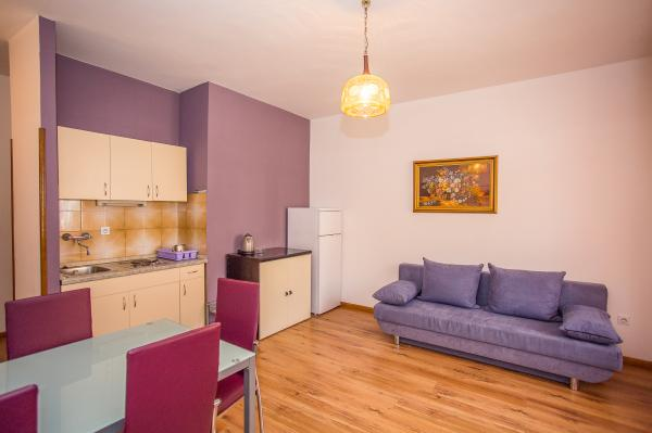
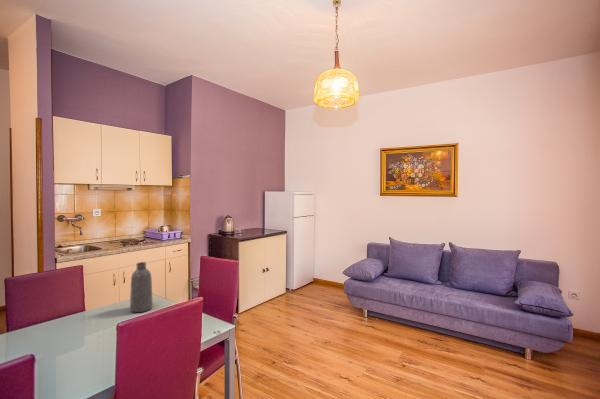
+ vase (141, 286)
